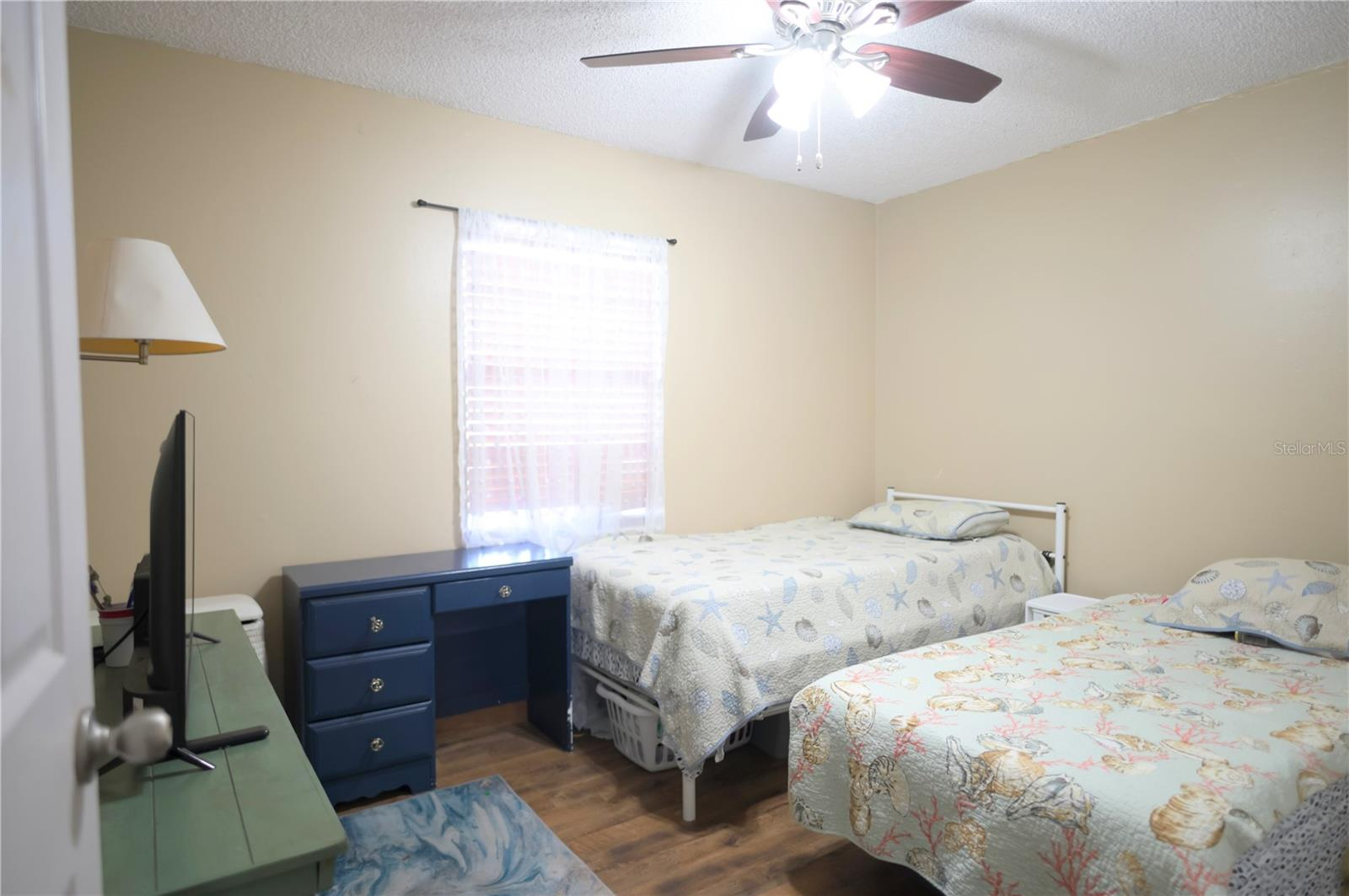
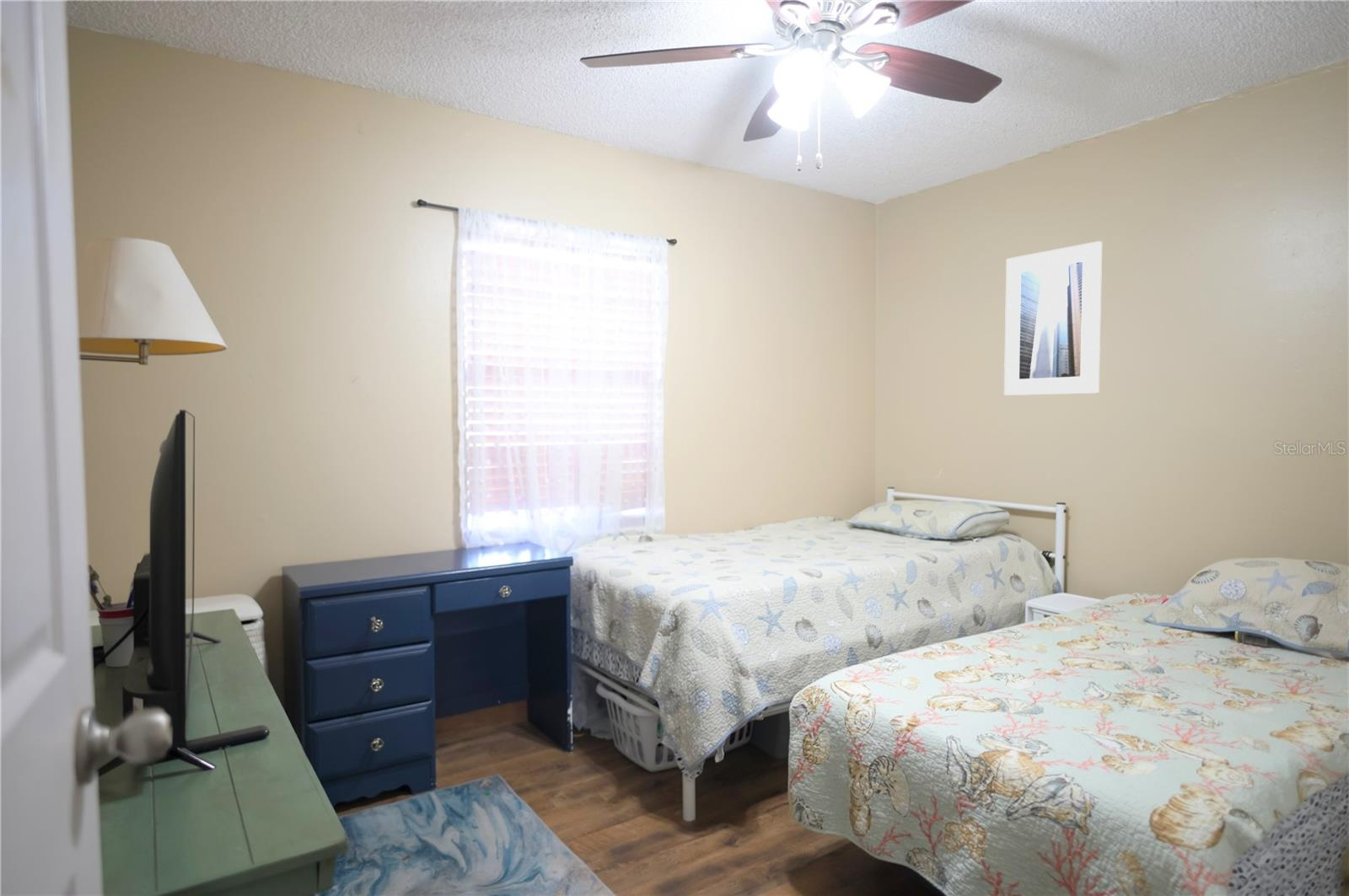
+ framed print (1050, 322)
